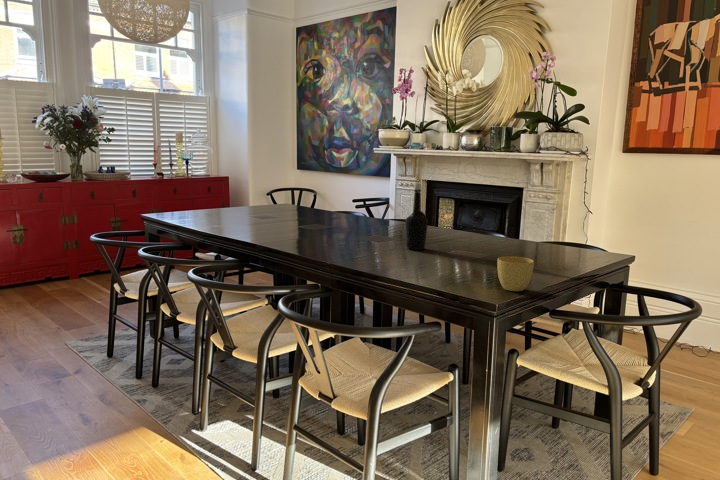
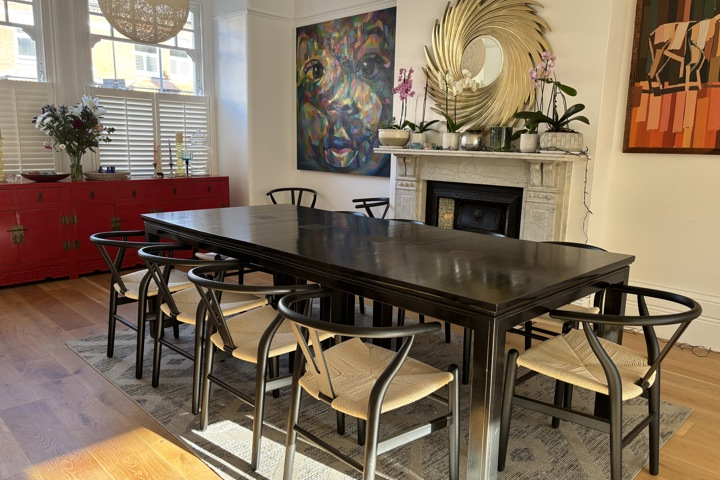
- bottle (416, 216)
- cup (512, 273)
